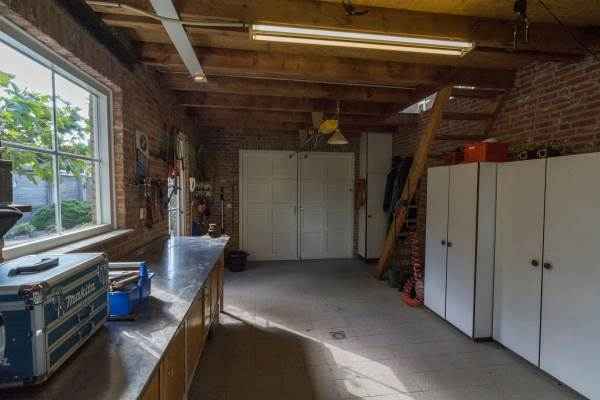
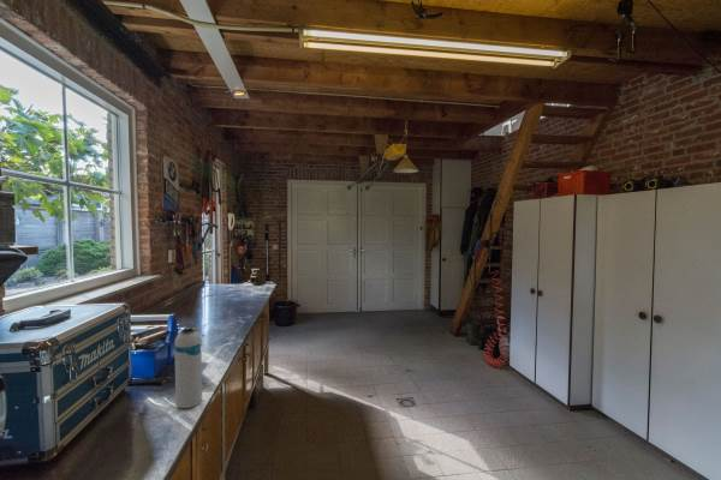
+ spray can (187, 366)
